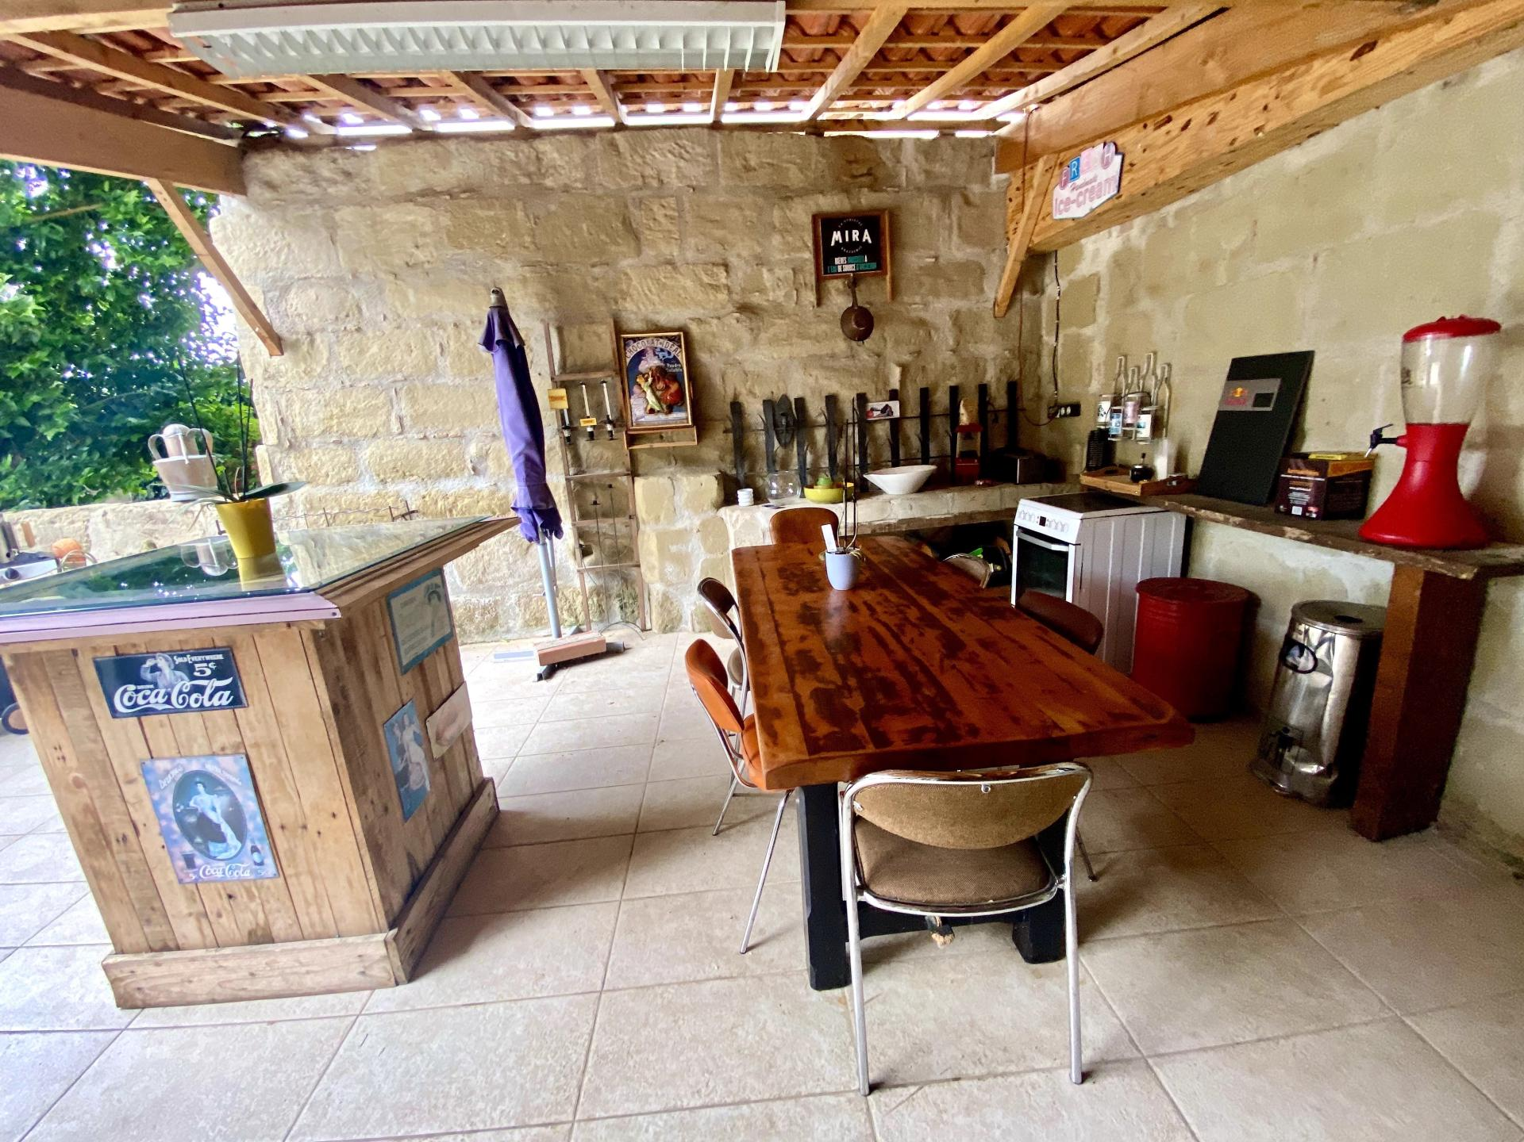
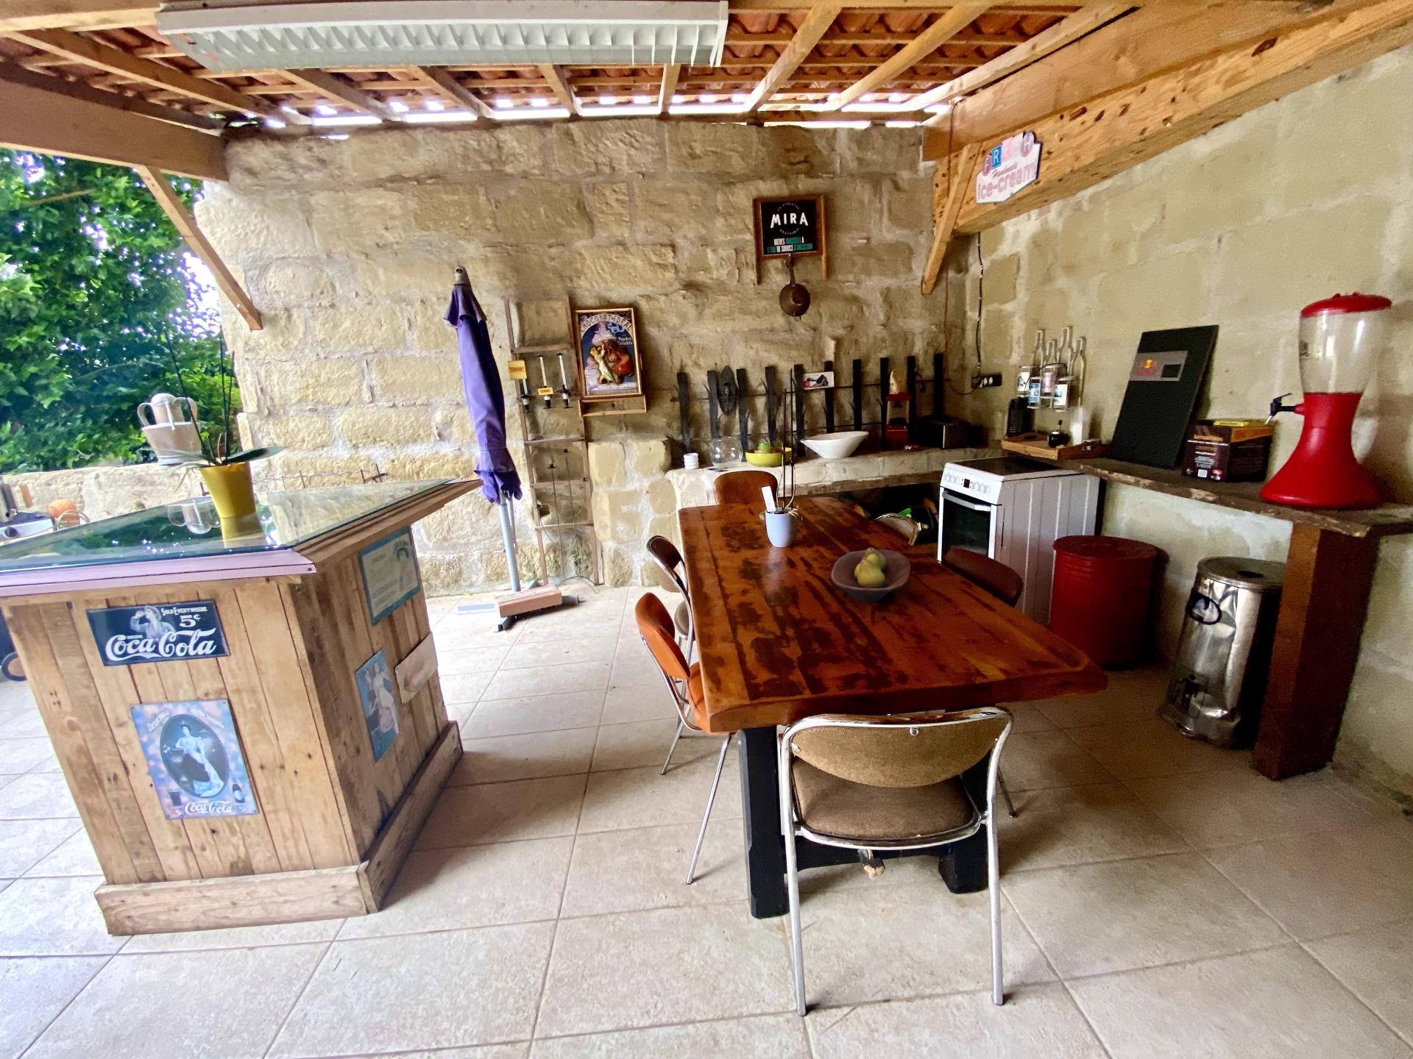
+ fruit bowl (871, 570)
